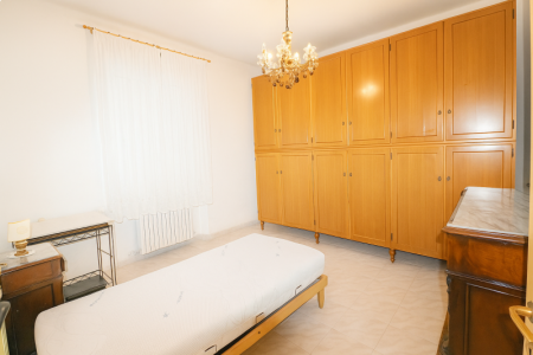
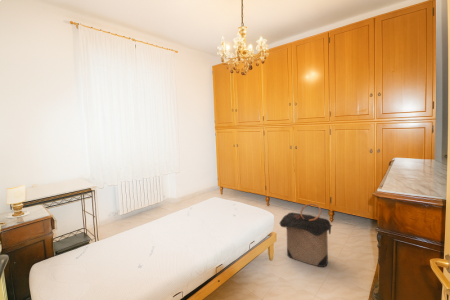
+ laundry hamper (304, 231)
